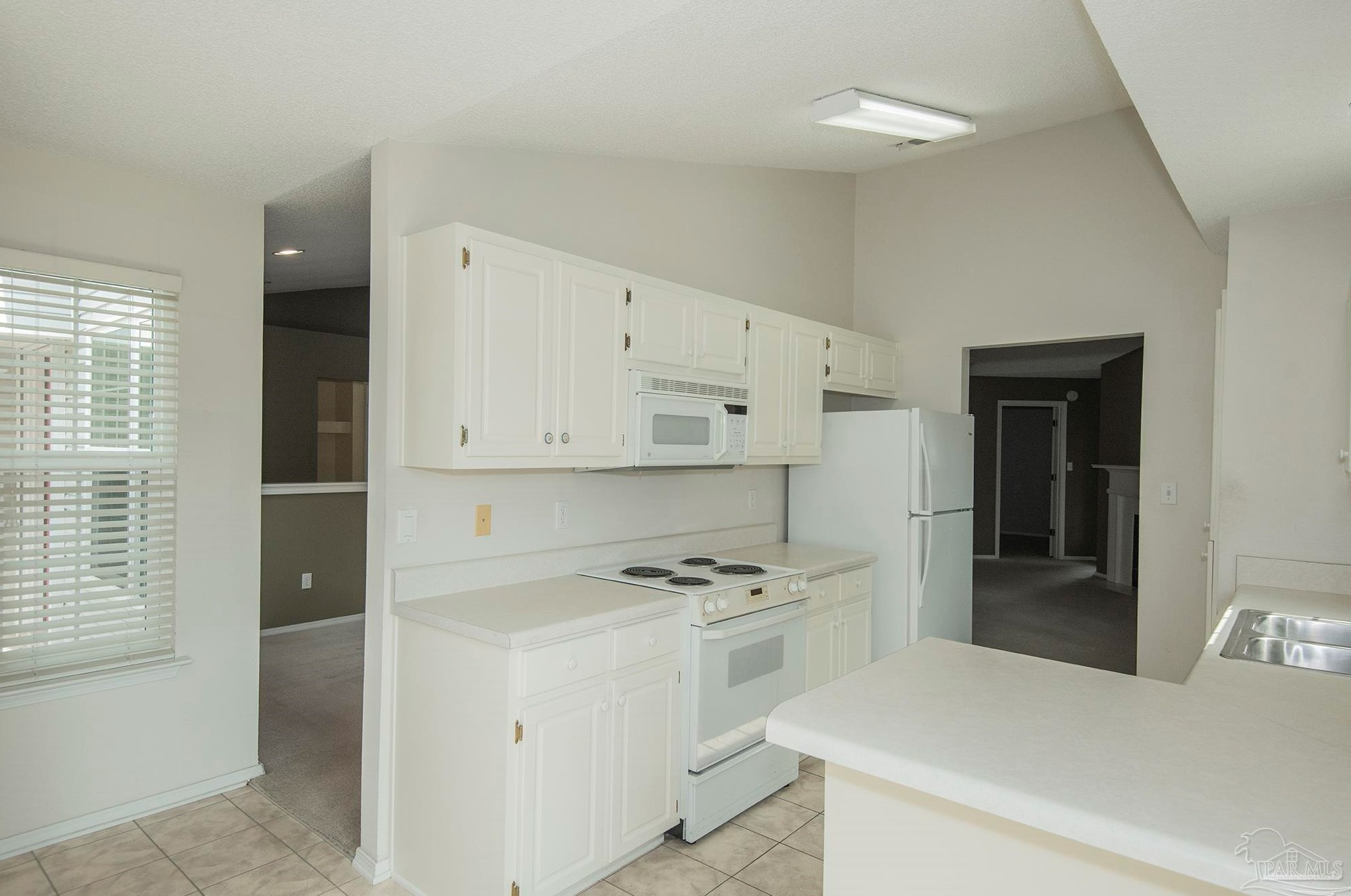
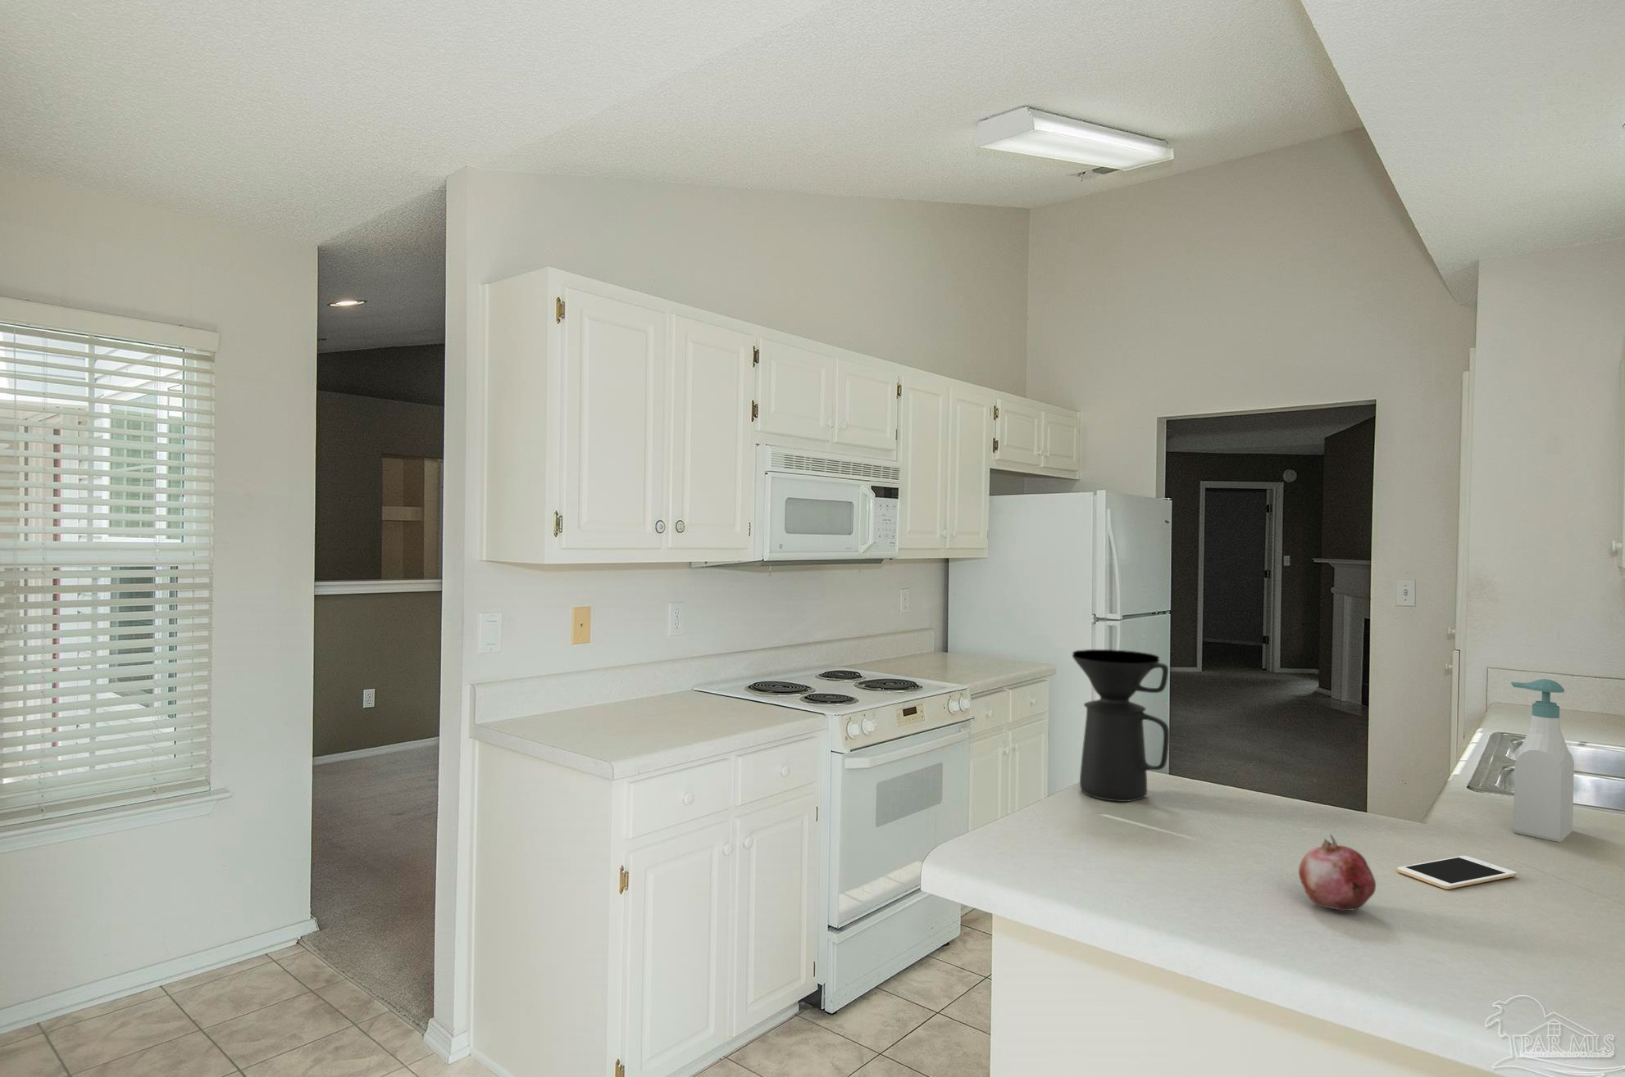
+ cell phone (1457, 871)
+ soap bottle (1538, 755)
+ coffee maker (1114, 724)
+ fruit (1336, 870)
